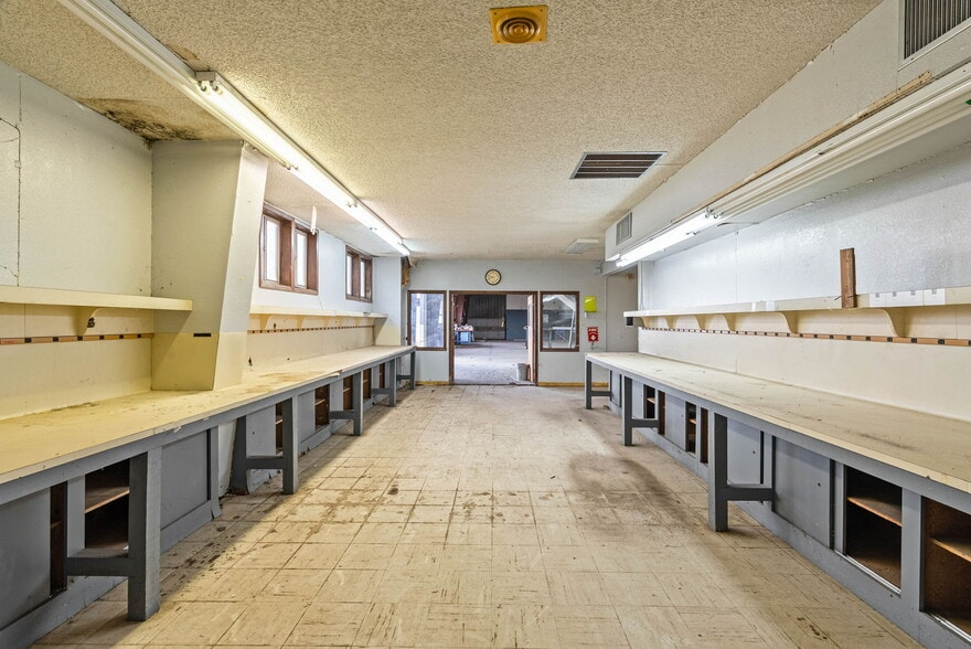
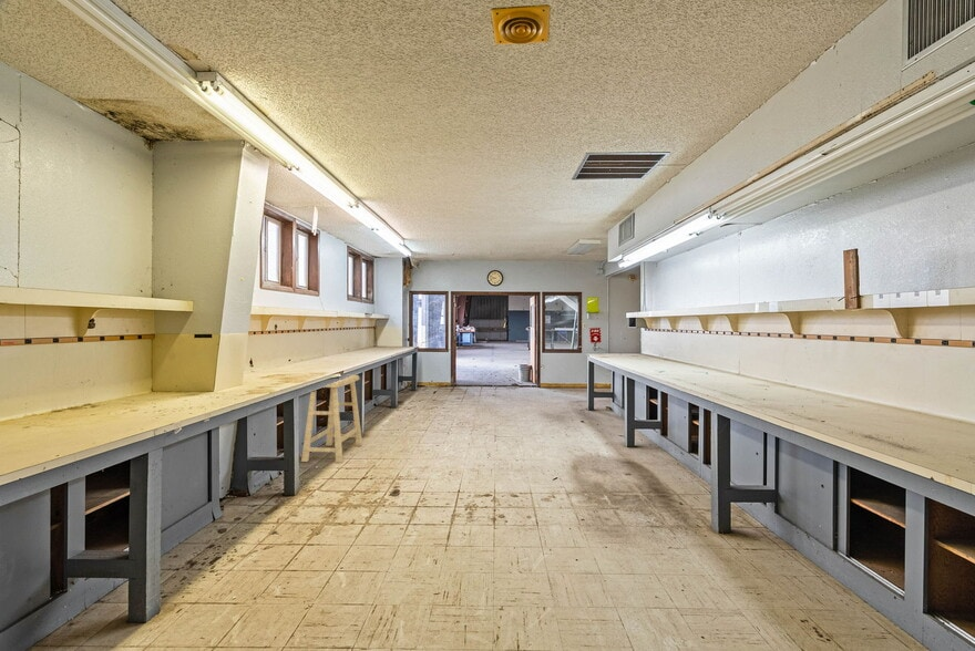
+ stool (333, 415)
